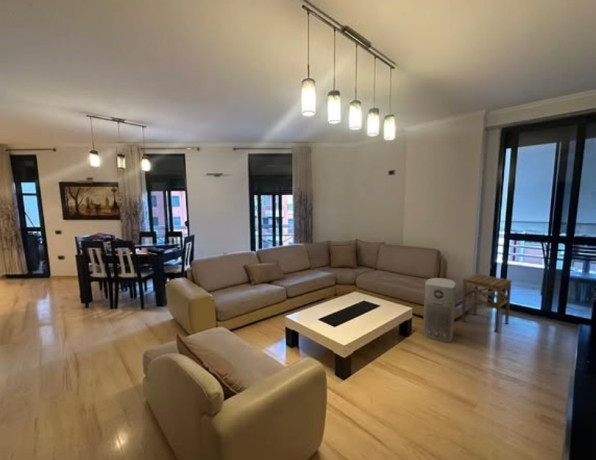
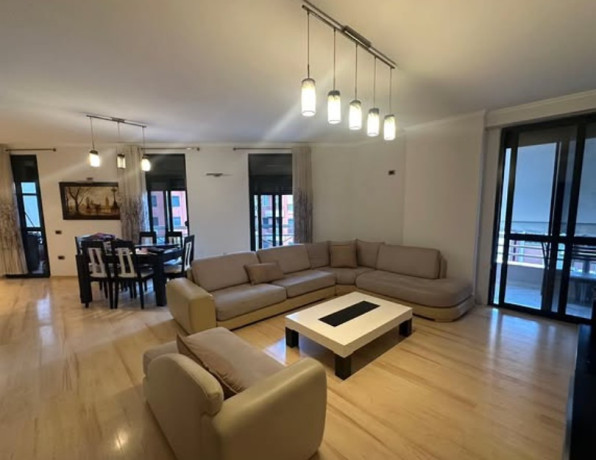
- side table (485, 301)
- air purifier (439, 308)
